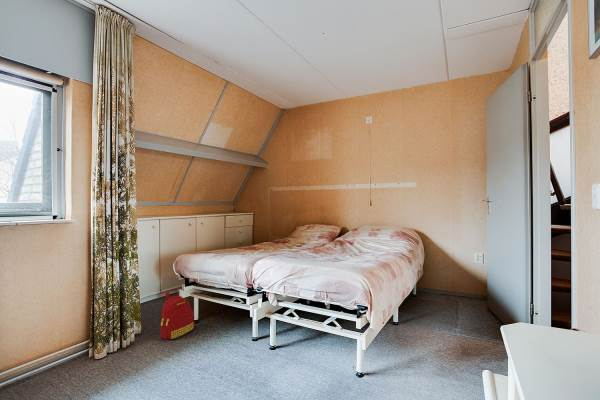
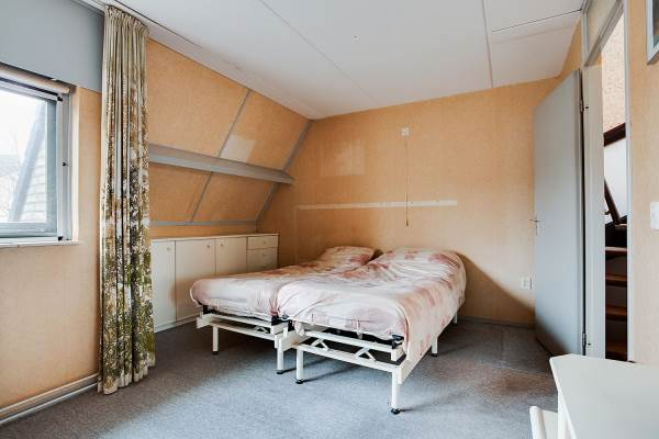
- backpack (176, 312)
